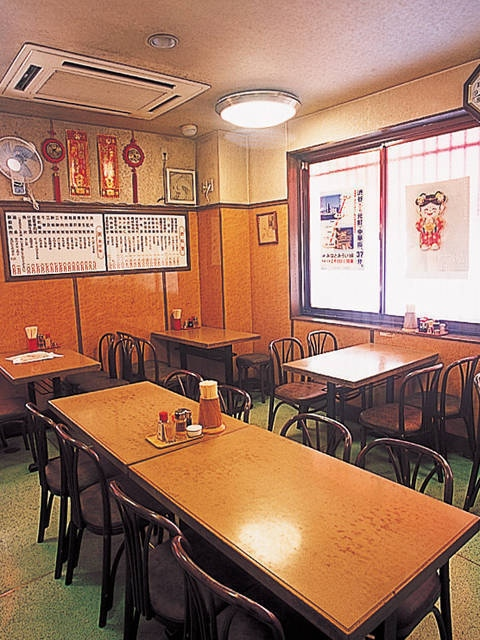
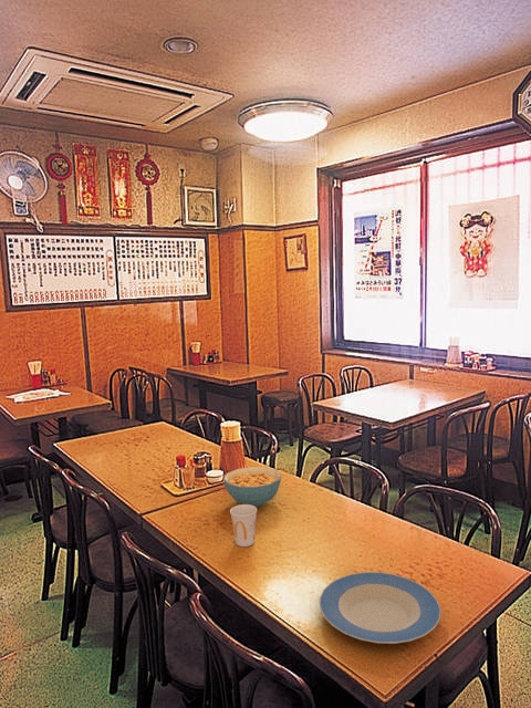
+ plate (378, 610)
+ cup (243, 525)
+ cereal bowl (252, 489)
